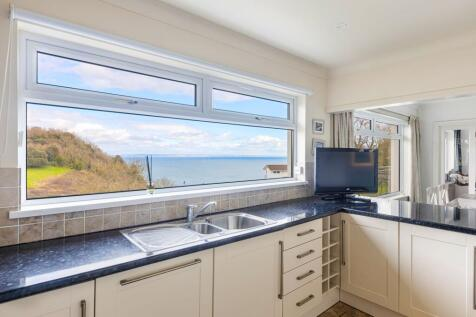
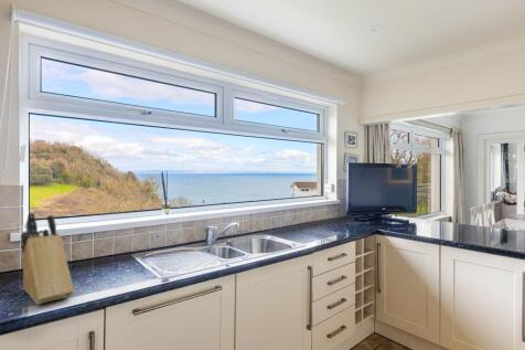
+ knife block (44, 252)
